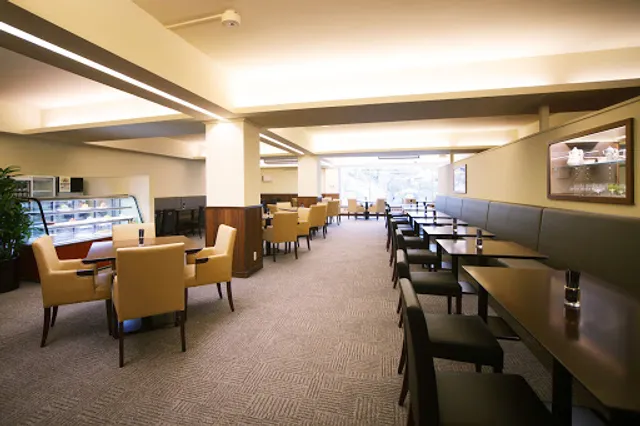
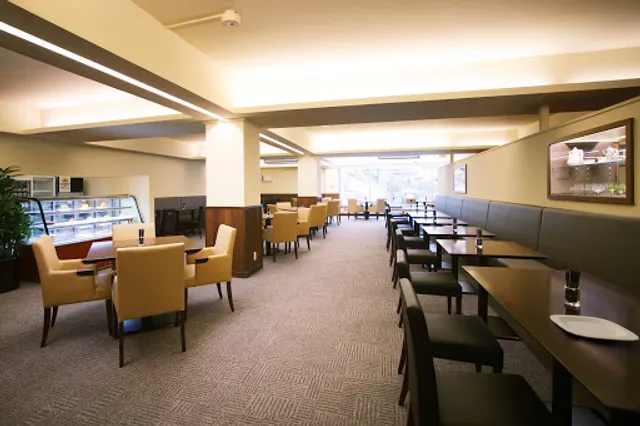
+ plate (590, 327)
